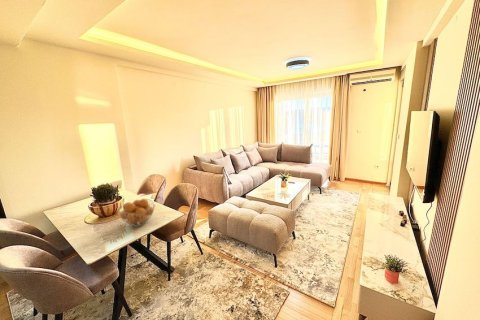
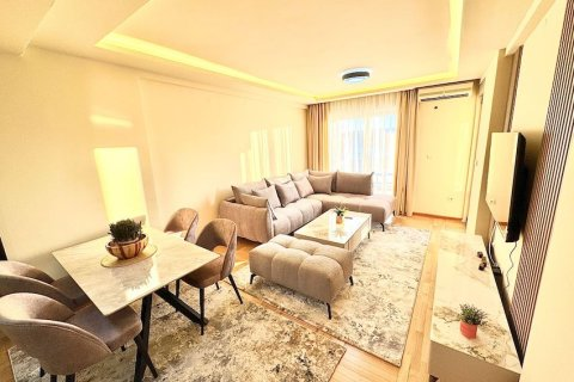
- fruit basket (137, 212)
